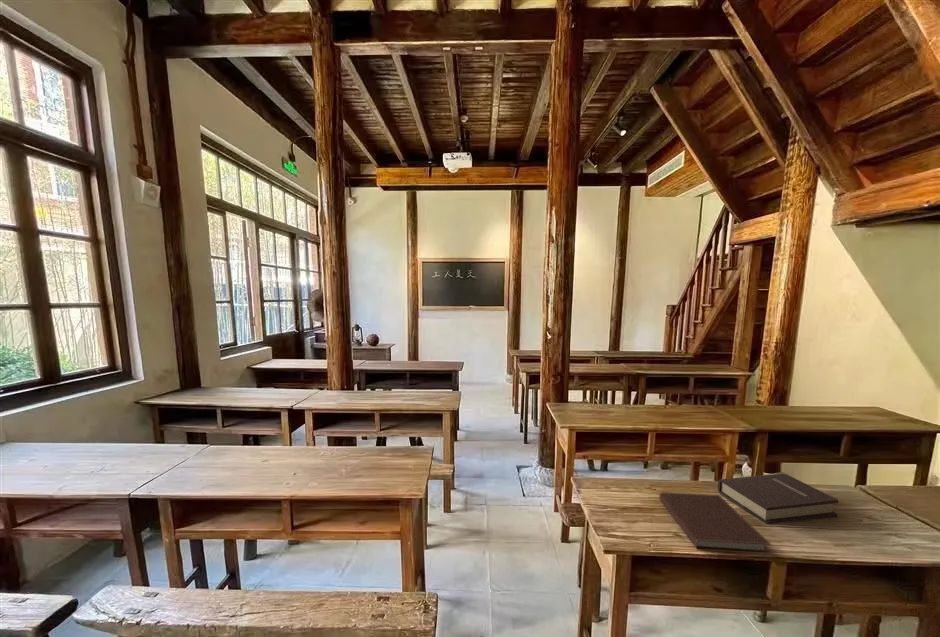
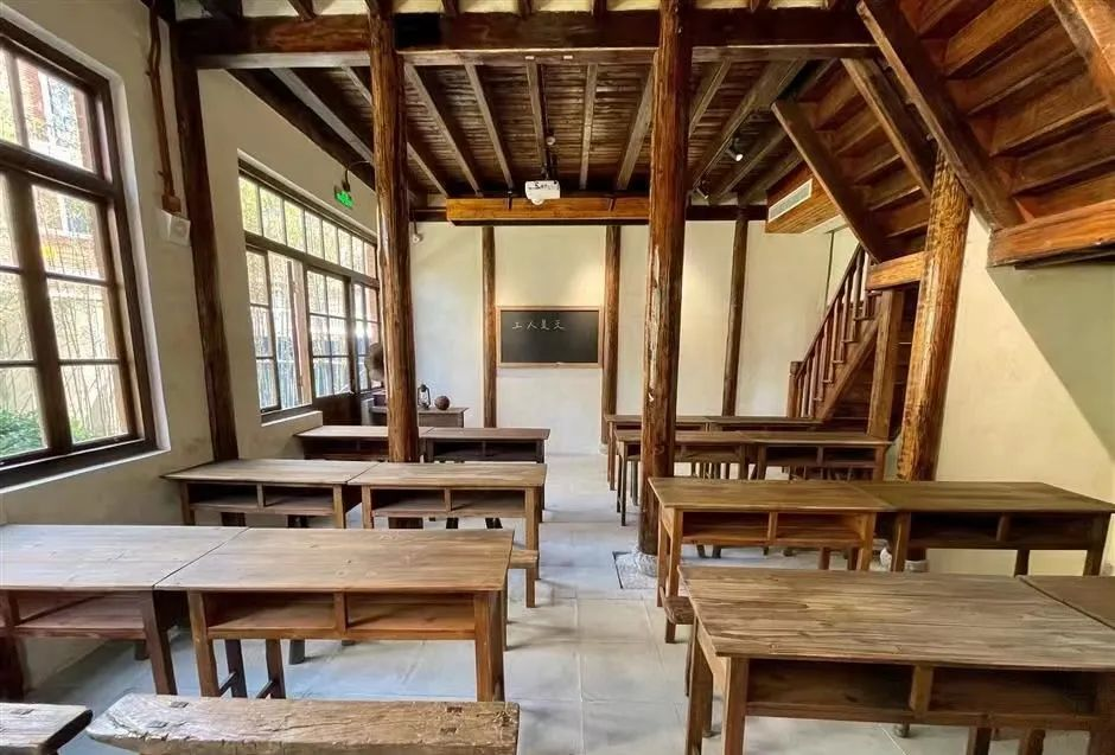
- notebook (708, 519)
- book (774, 495)
